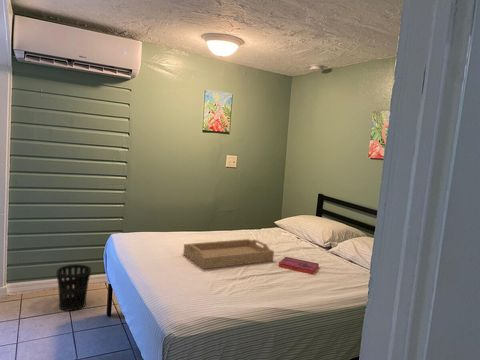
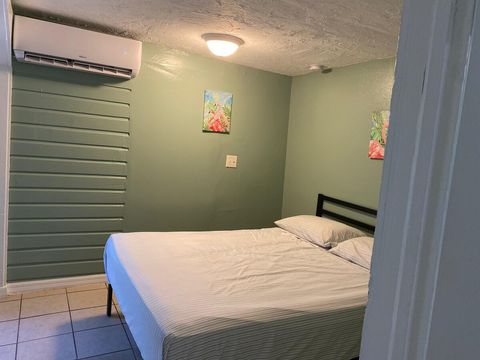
- wastebasket (72, 287)
- hardback book (298, 265)
- serving tray (228, 250)
